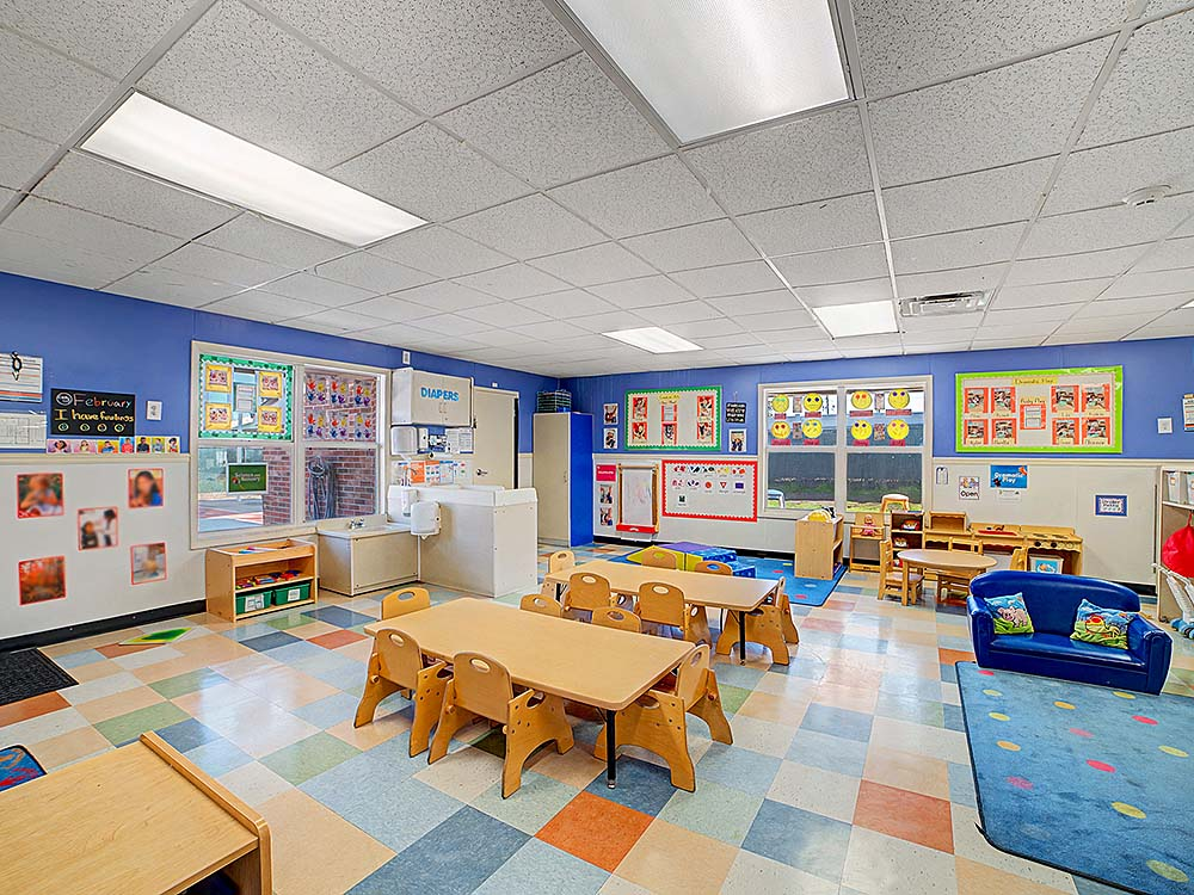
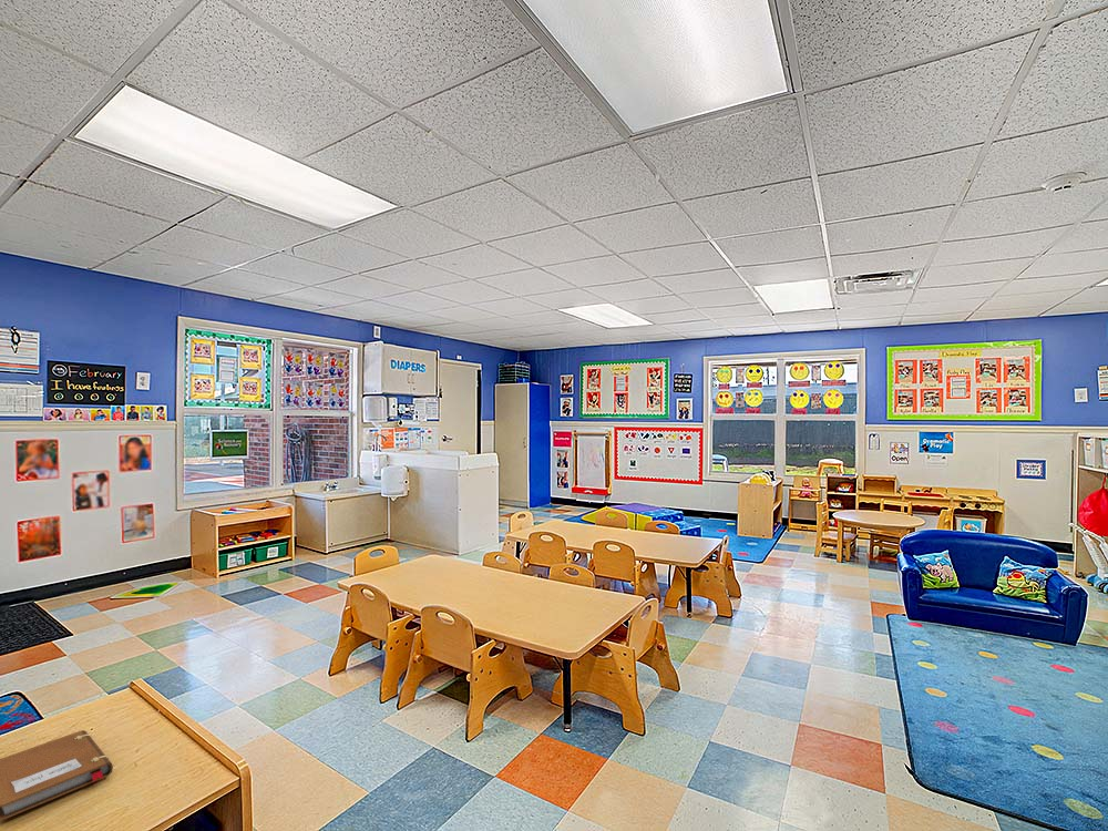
+ notebook (49, 770)
